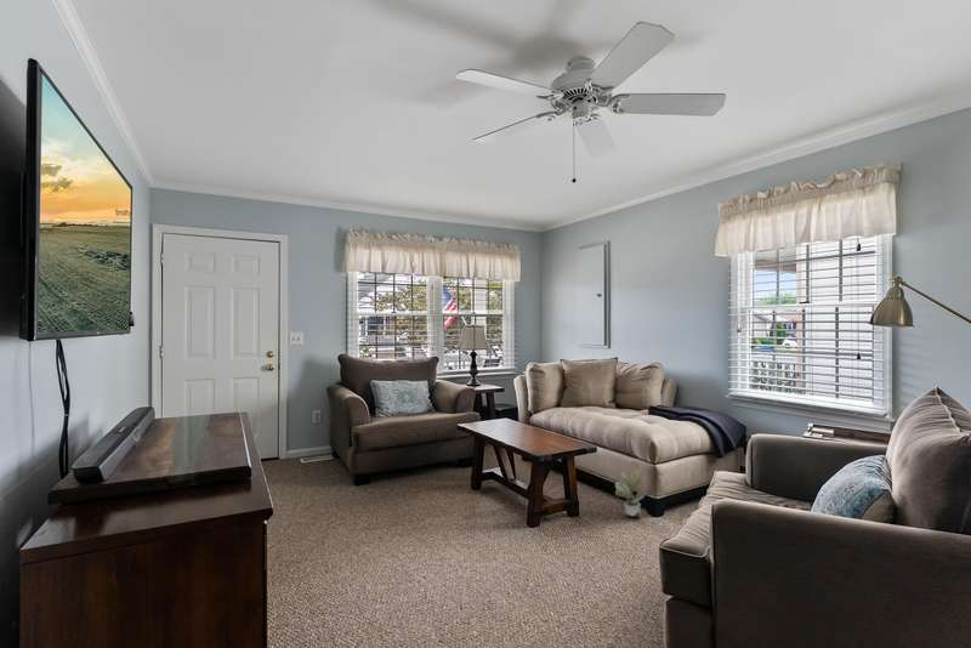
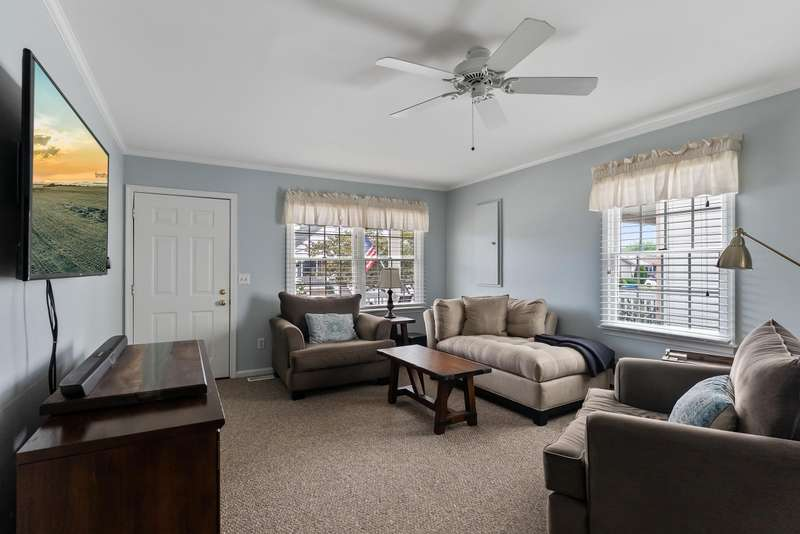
- potted plant (628, 494)
